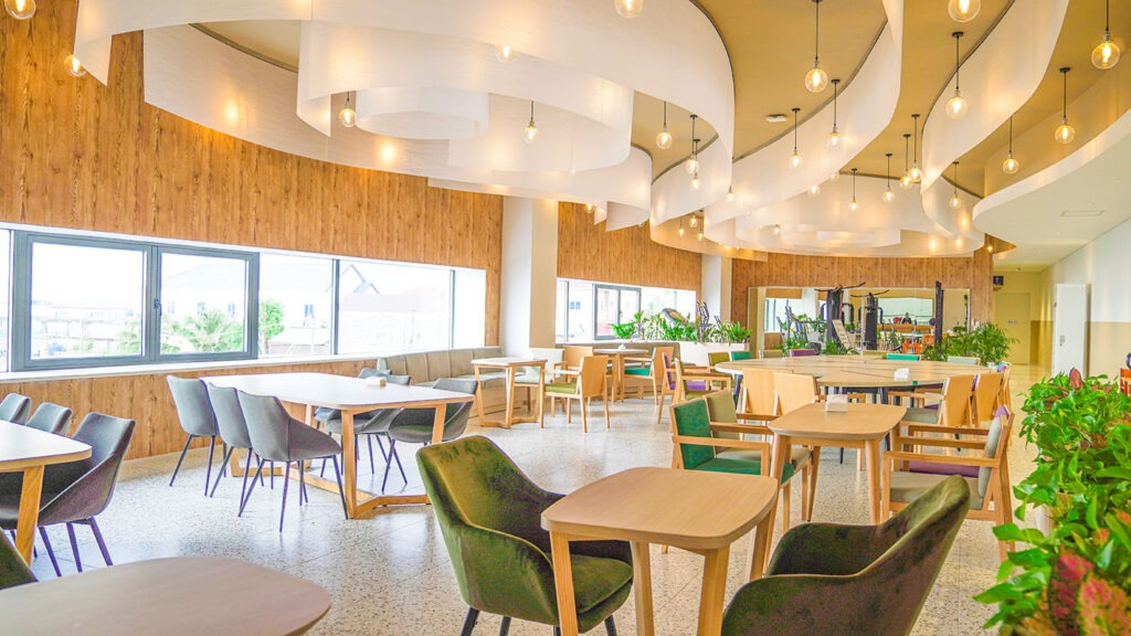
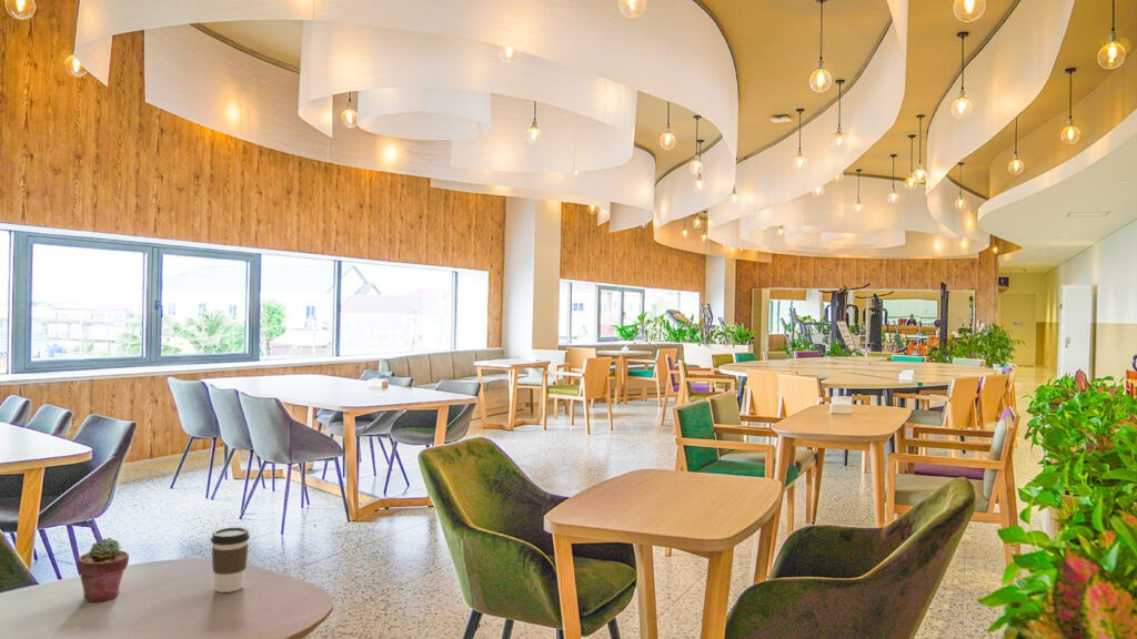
+ potted succulent (103, 567)
+ coffee cup (230, 559)
